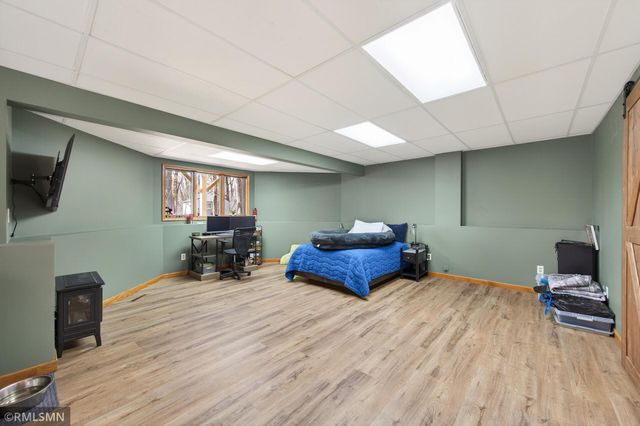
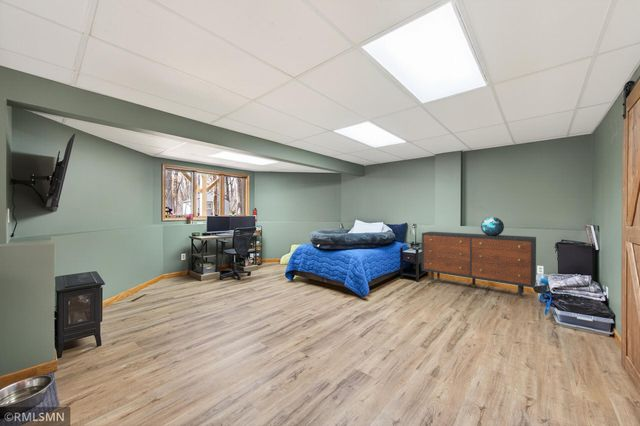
+ dresser (473, 261)
+ decorative globe (492, 226)
